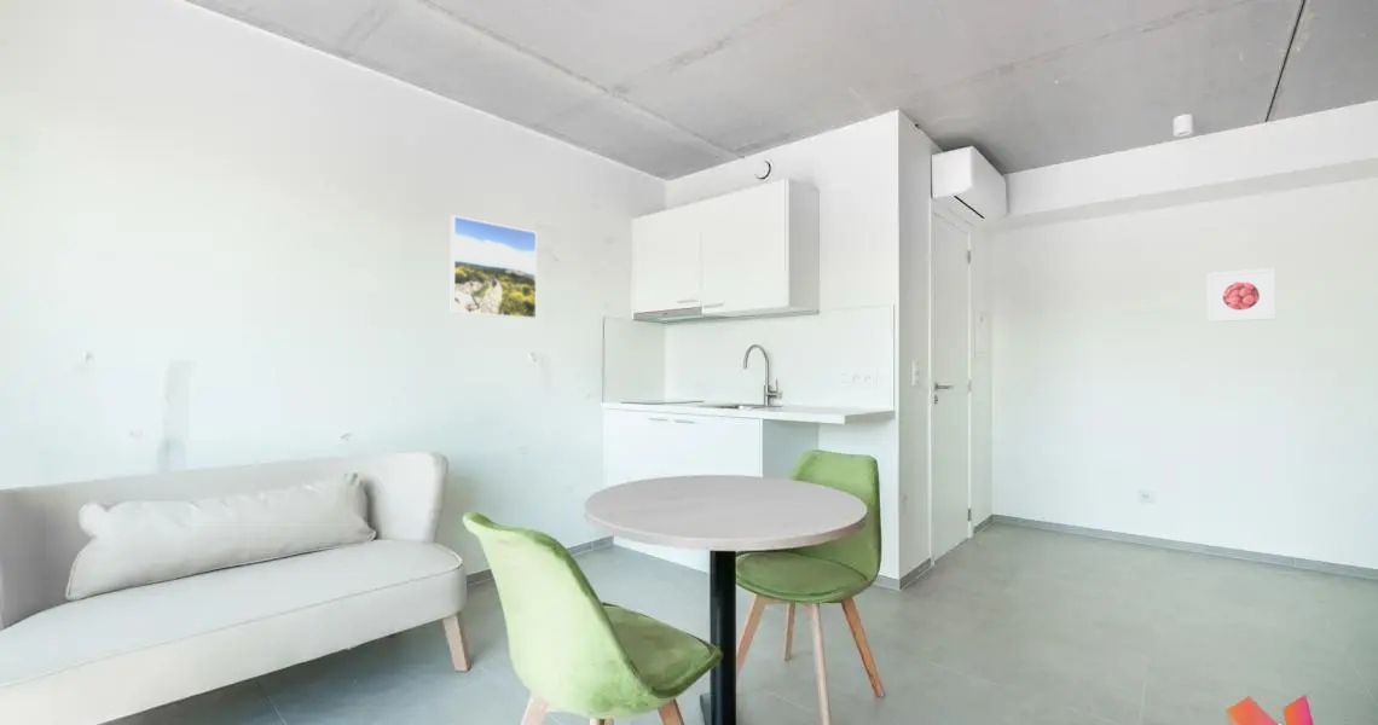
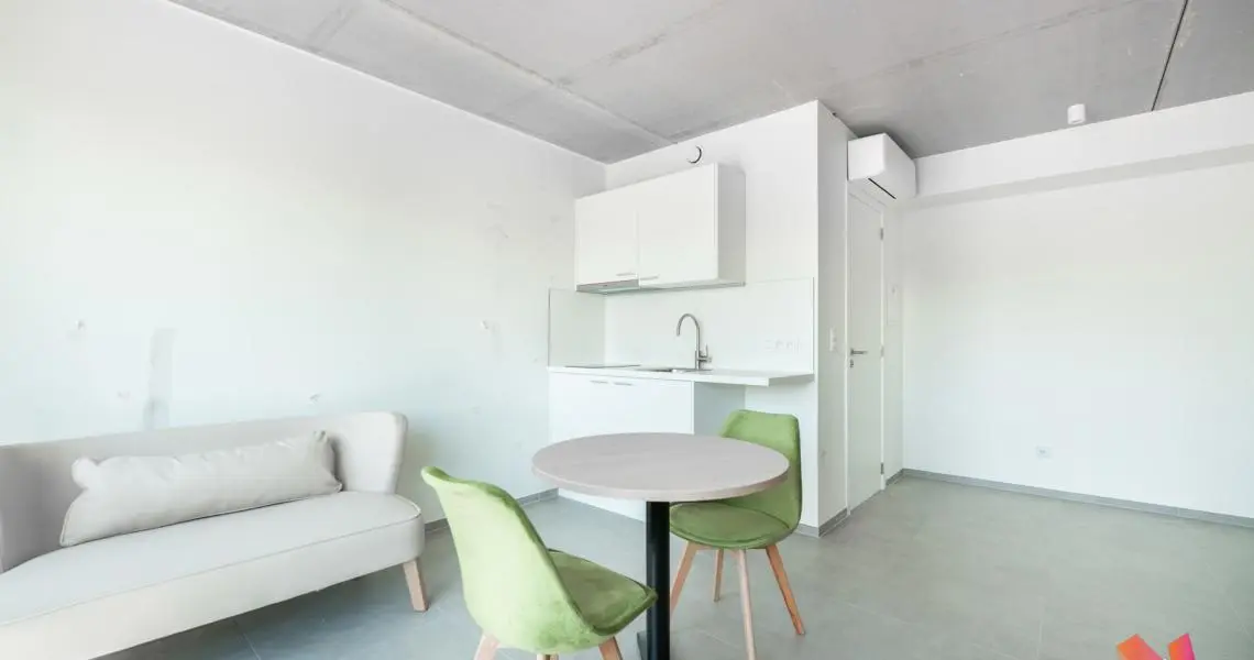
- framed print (1240, 295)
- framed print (496, 269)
